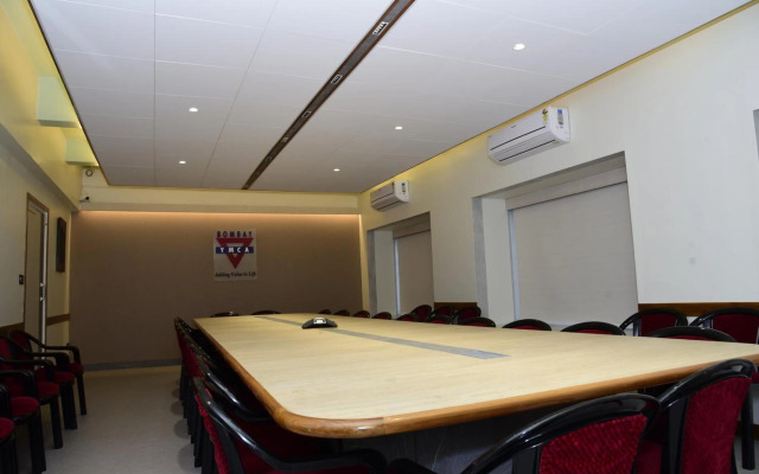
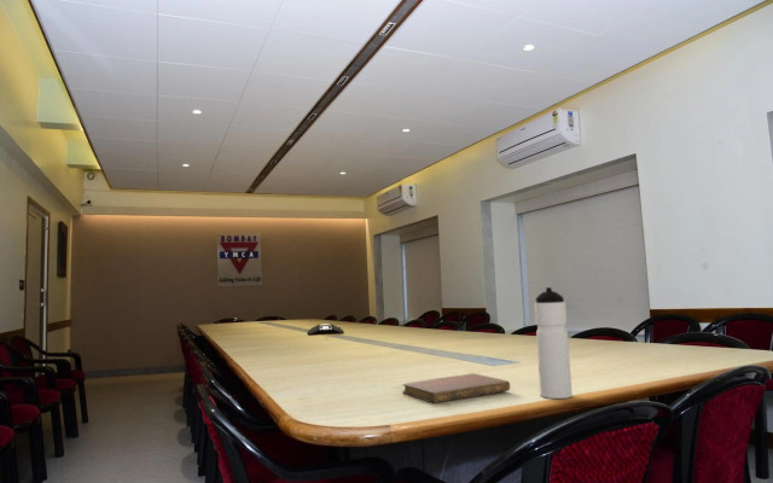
+ water bottle (552, 341)
+ notebook (455, 386)
